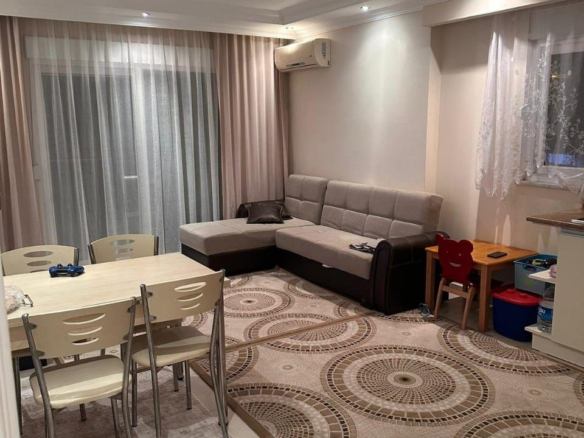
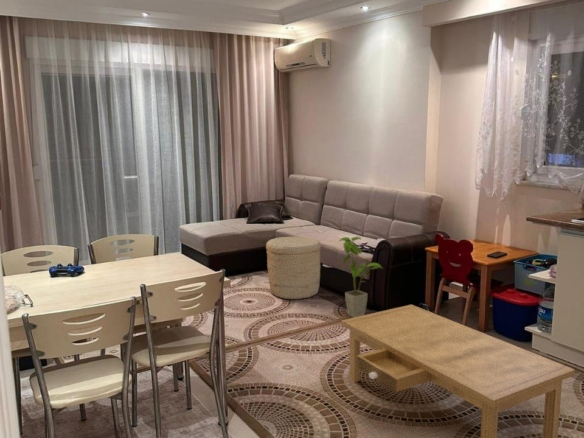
+ basket (293, 266)
+ house plant (355, 277)
+ coffee table (442, 374)
